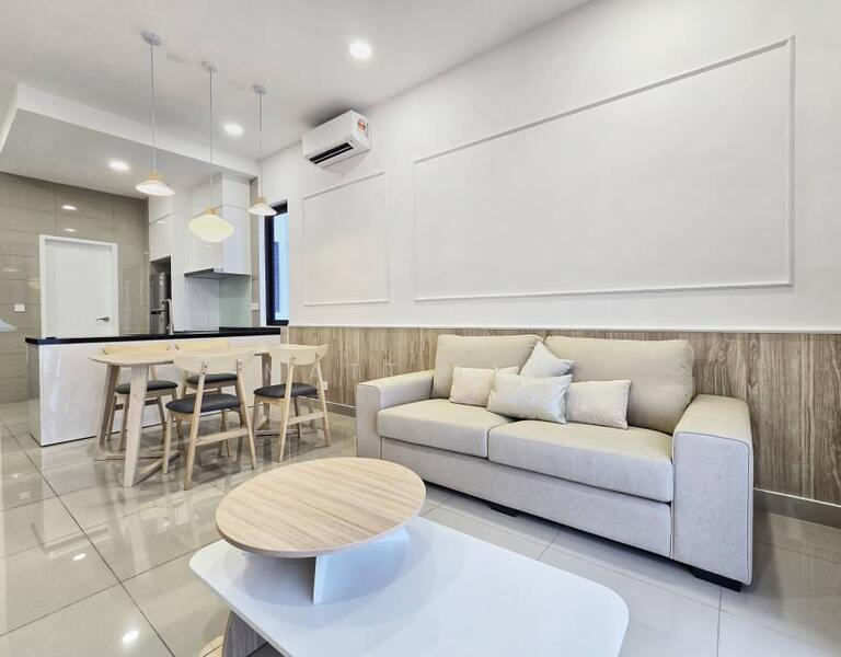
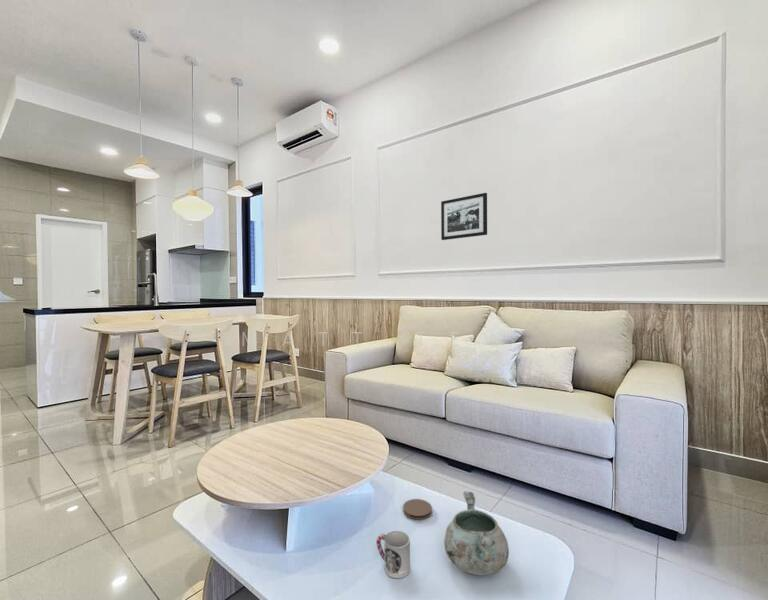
+ picture frame (463, 217)
+ coaster (417, 509)
+ cup (392, 551)
+ decorative bowl (475, 536)
